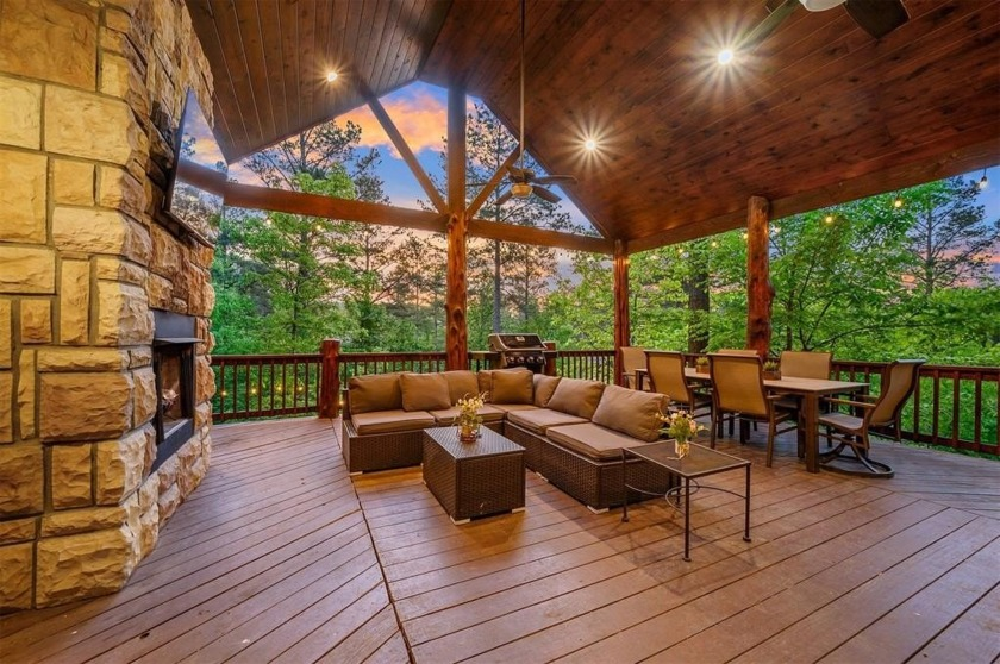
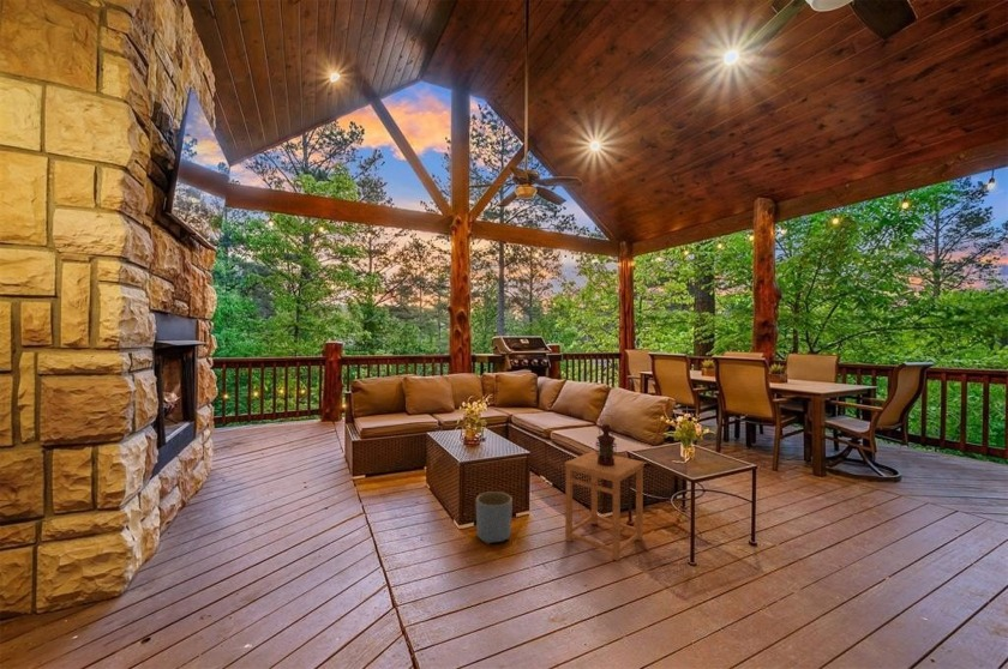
+ planter (493, 517)
+ side table (596, 500)
+ lantern (606, 439)
